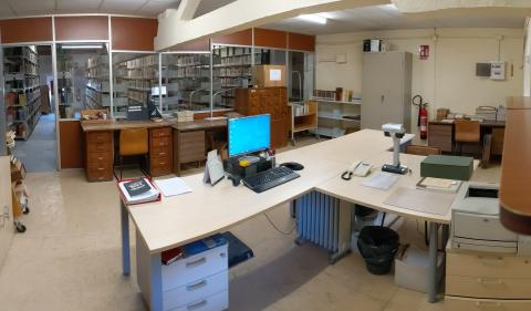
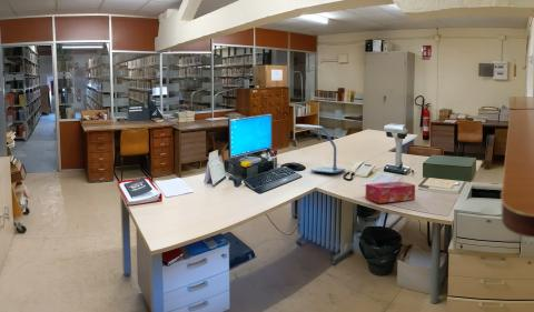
+ tissue box (389, 191)
+ desk lamp (328, 139)
